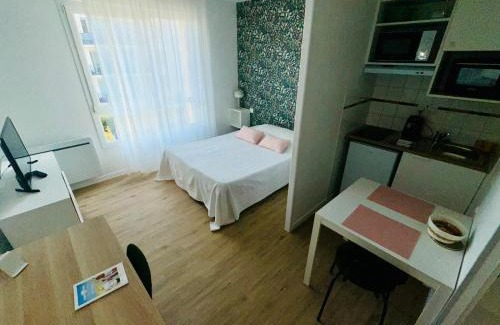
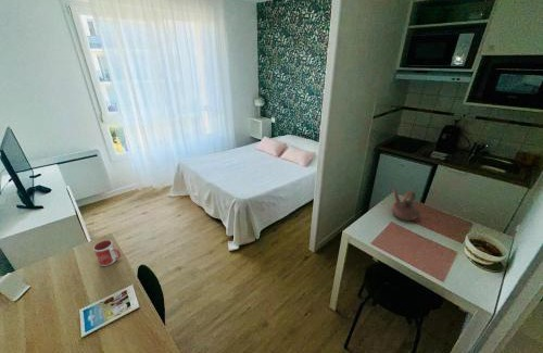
+ mug (109, 253)
+ teapot (403, 202)
